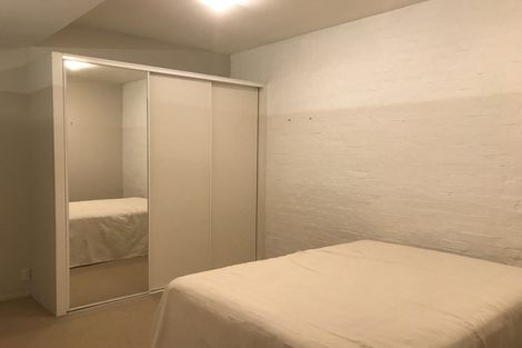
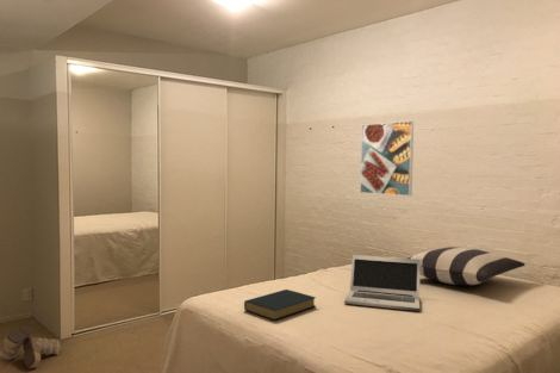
+ hardback book (280, 303)
+ laptop (382, 280)
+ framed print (385, 158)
+ boots (31, 342)
+ pillow (459, 265)
